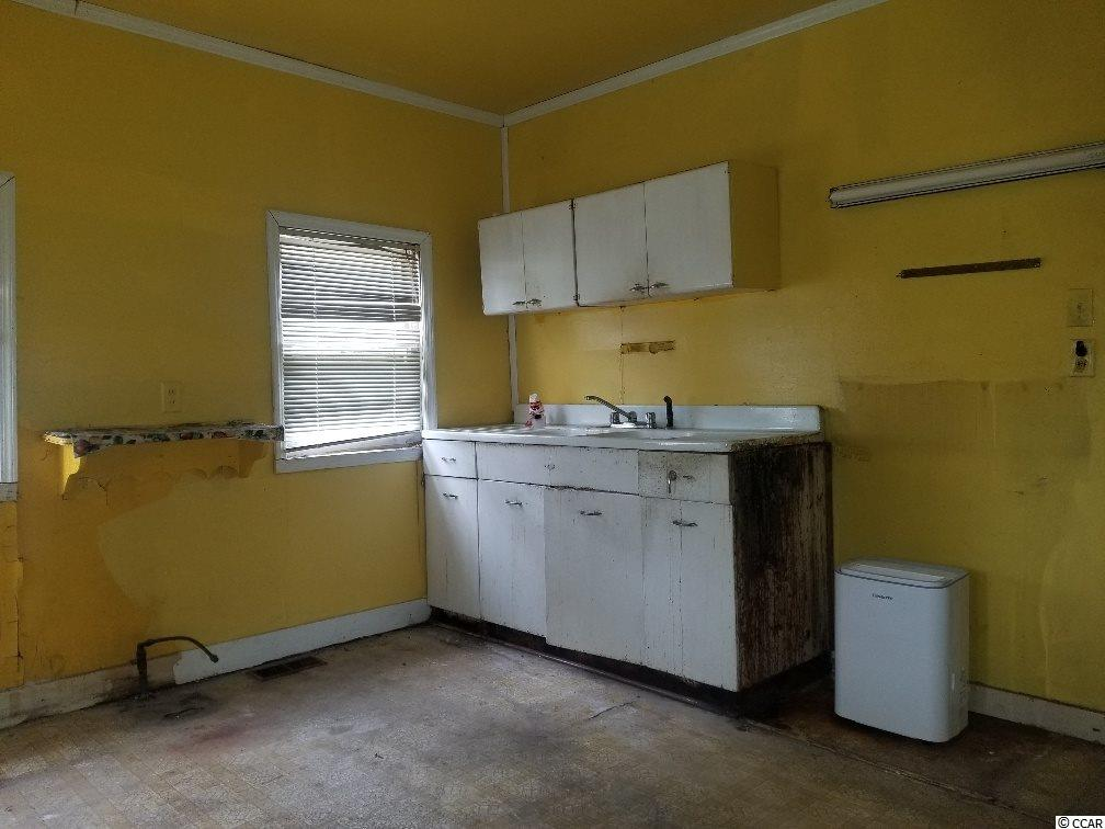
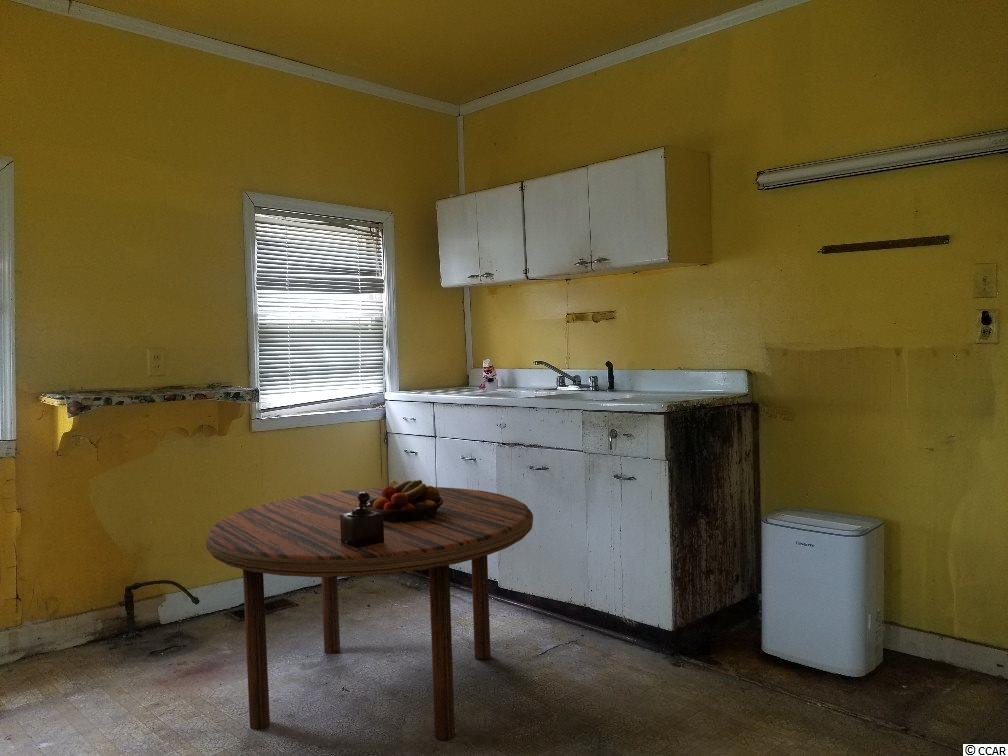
+ fruit bowl (403, 497)
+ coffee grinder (364, 515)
+ dining table (378, 574)
